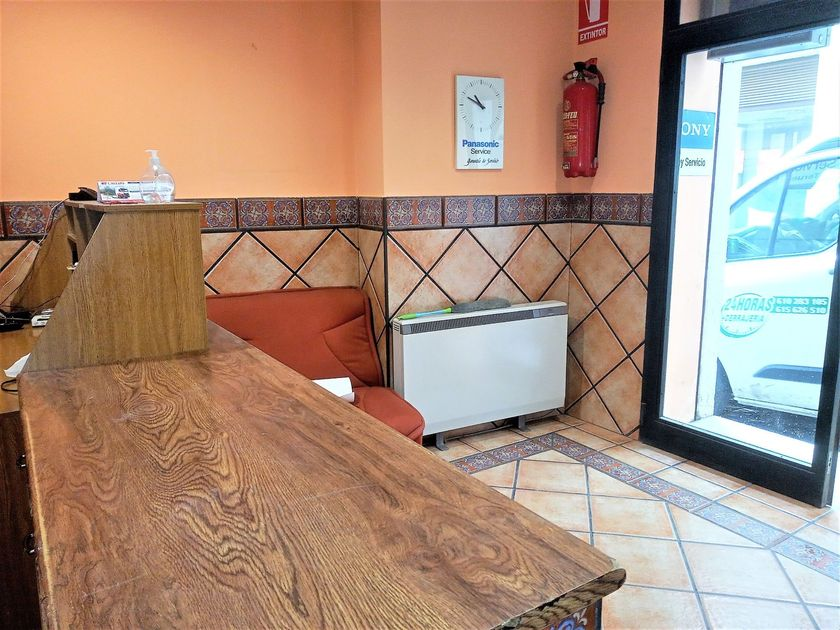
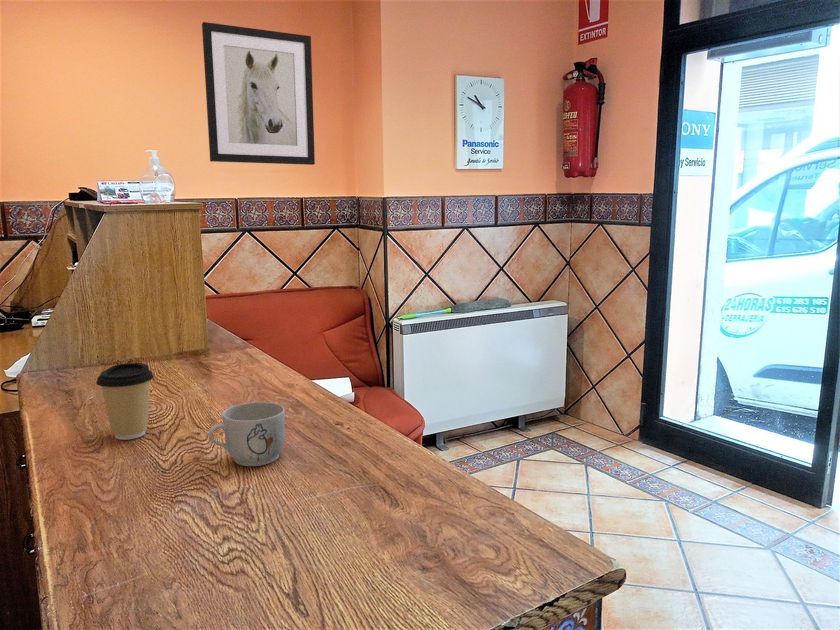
+ coffee cup (127, 401)
+ wall art (261, 97)
+ mug (247, 436)
